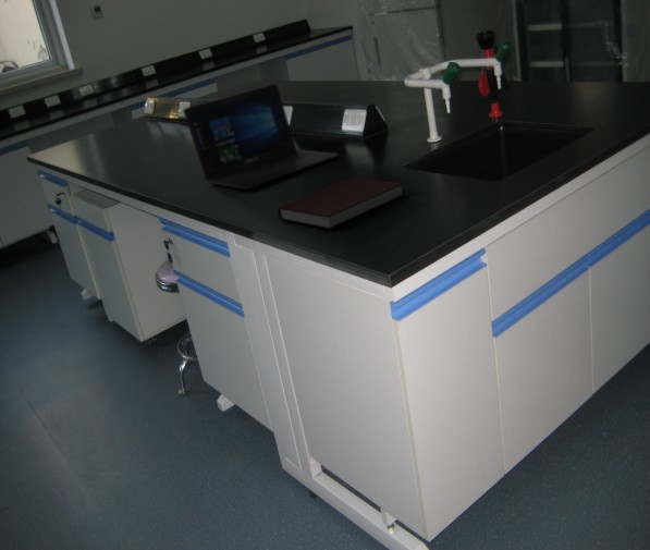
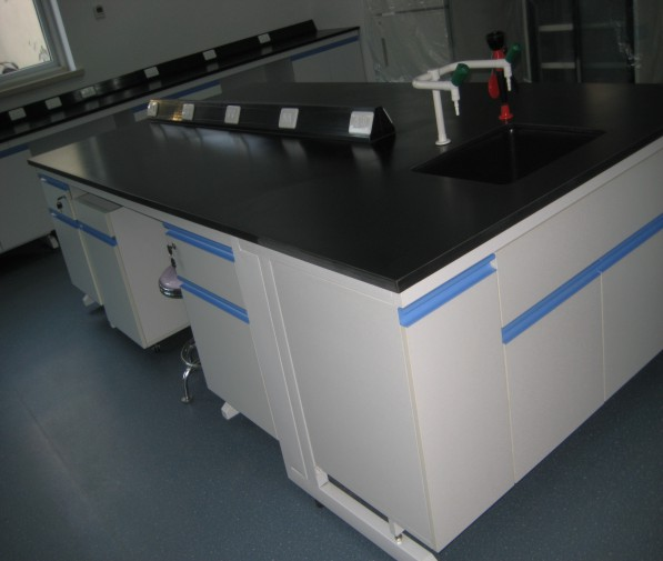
- laptop (262, 133)
- notebook (341, 200)
